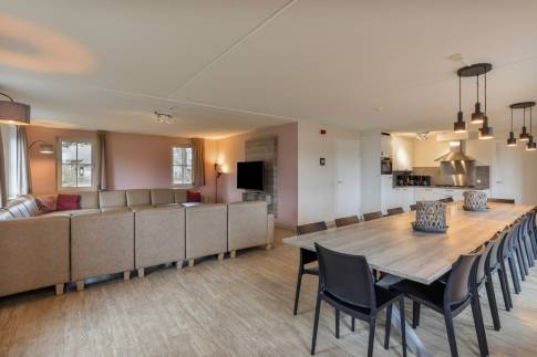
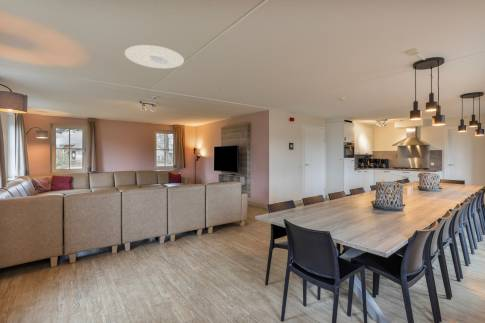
+ ceiling light (155, 55)
